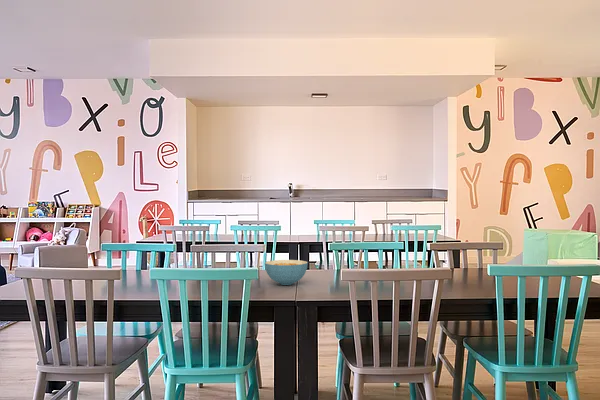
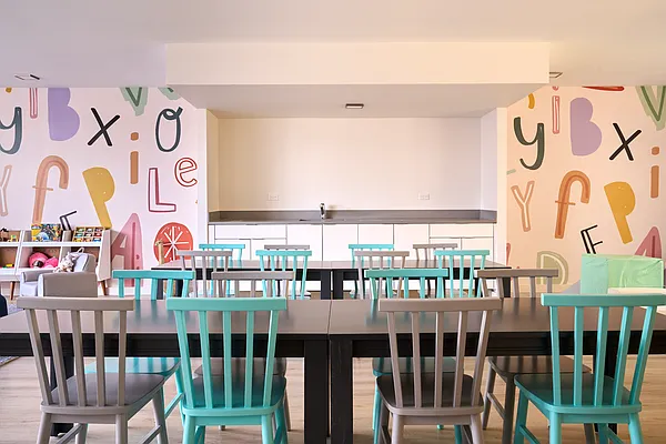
- cereal bowl (286, 273)
